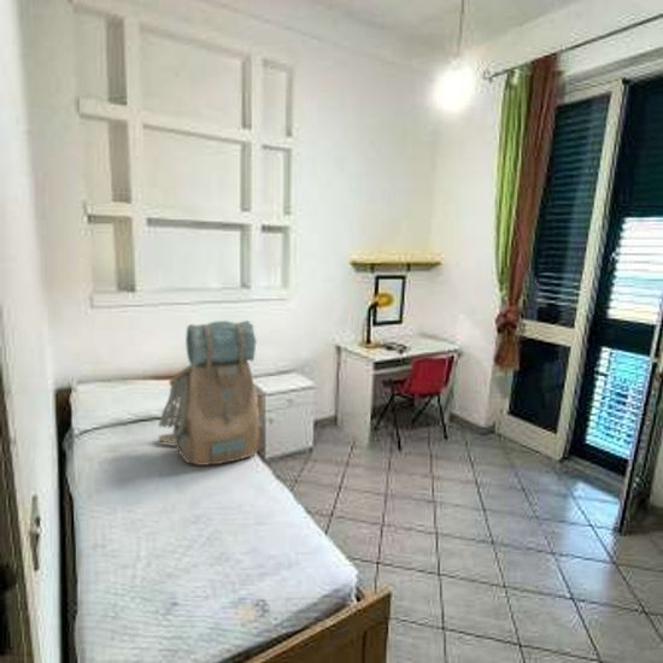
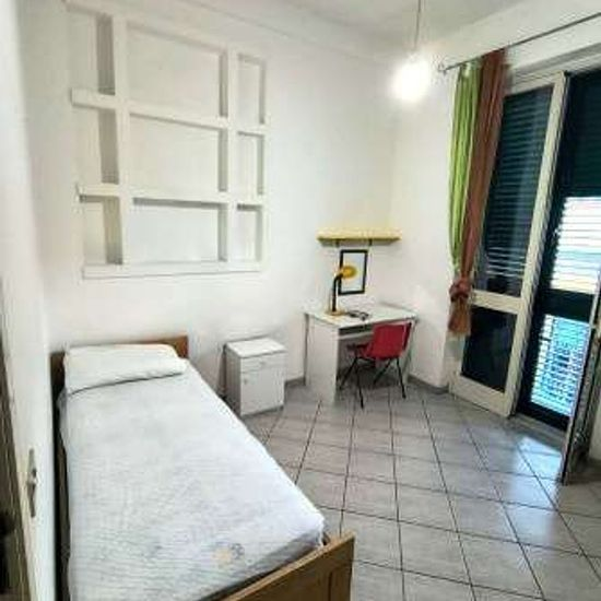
- backpack (216, 385)
